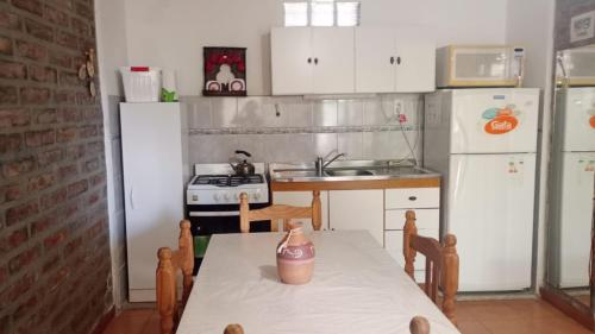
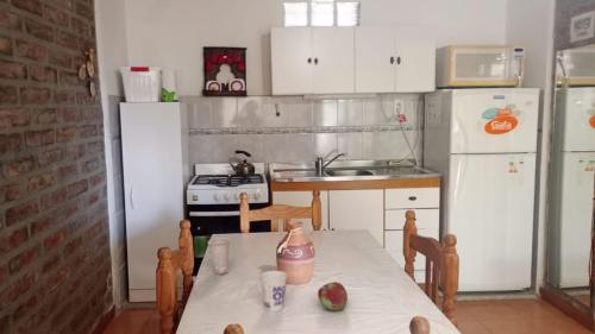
+ fruit (332, 296)
+ cup (274, 291)
+ cup (219, 256)
